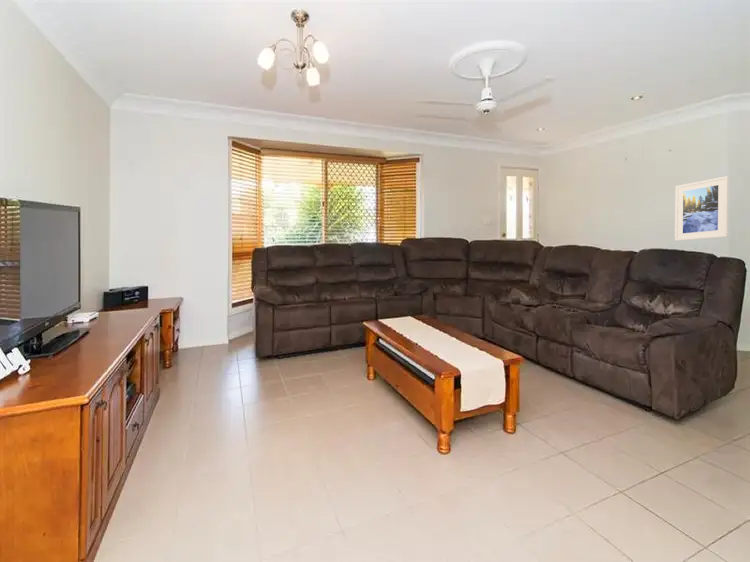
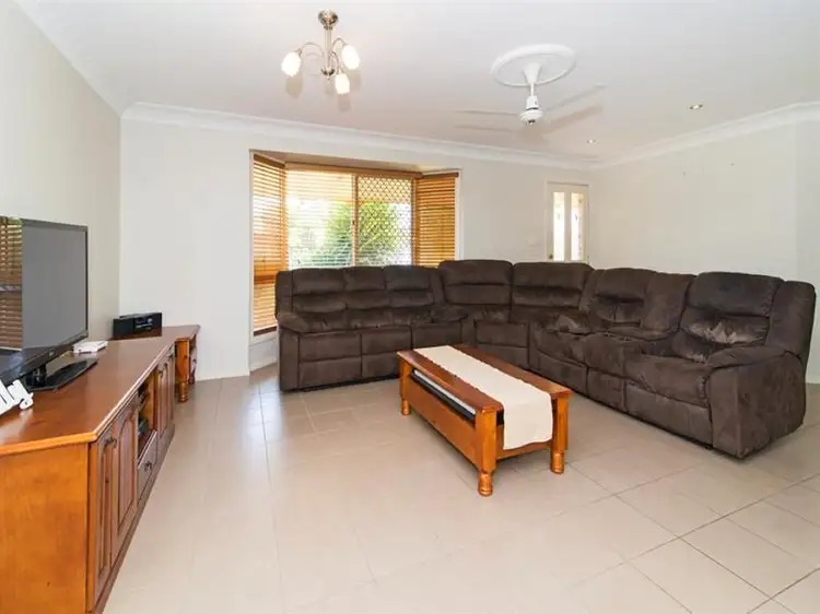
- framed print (700, 210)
